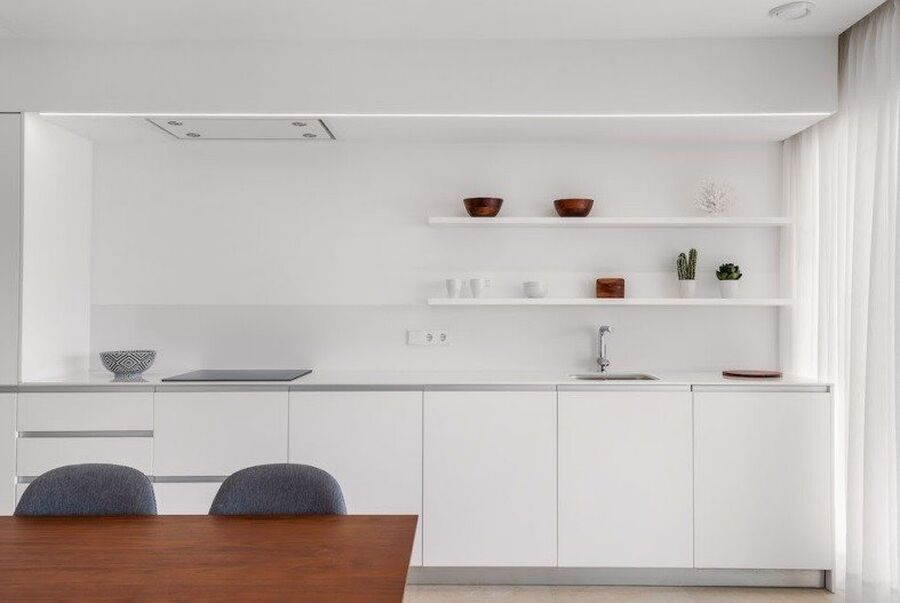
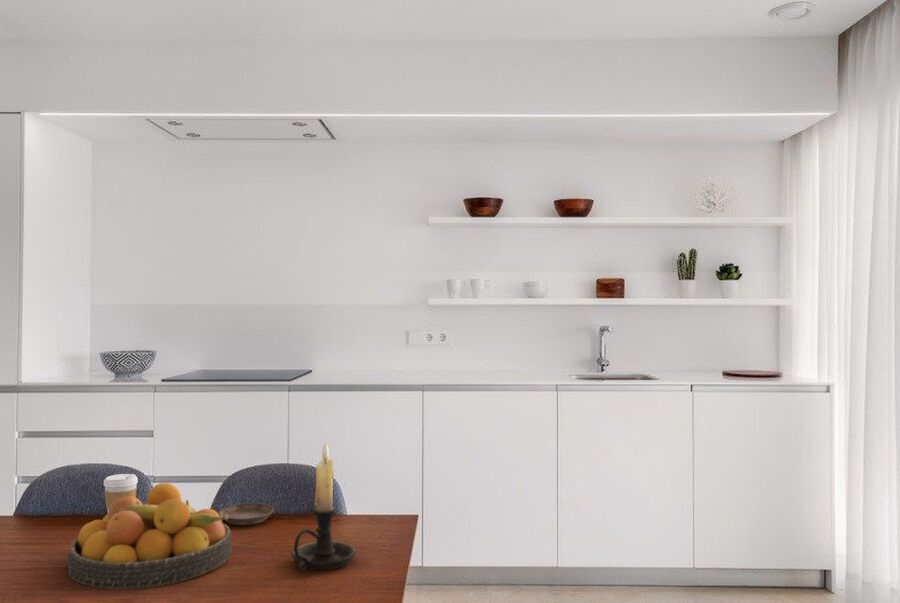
+ candle holder (319, 503)
+ saucer (246, 515)
+ coffee cup (120, 496)
+ fruit bowl (152, 527)
